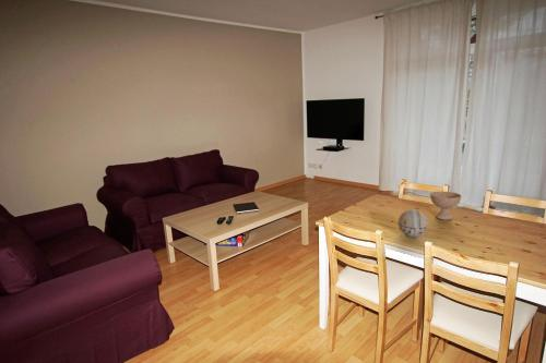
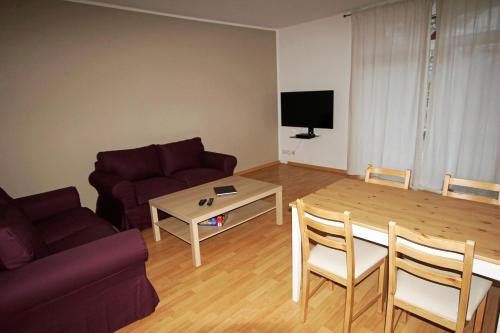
- bowl (444, 206)
- decorative ball (413, 222)
